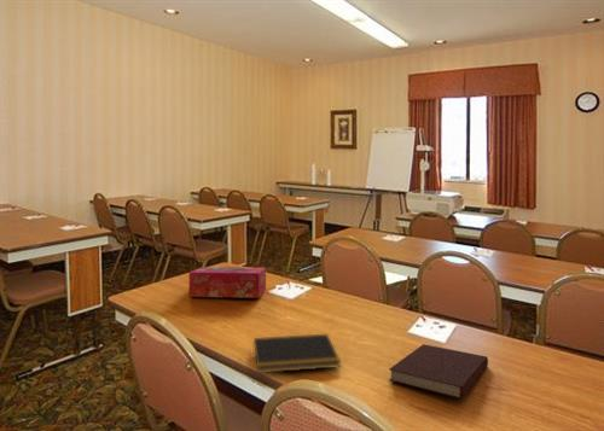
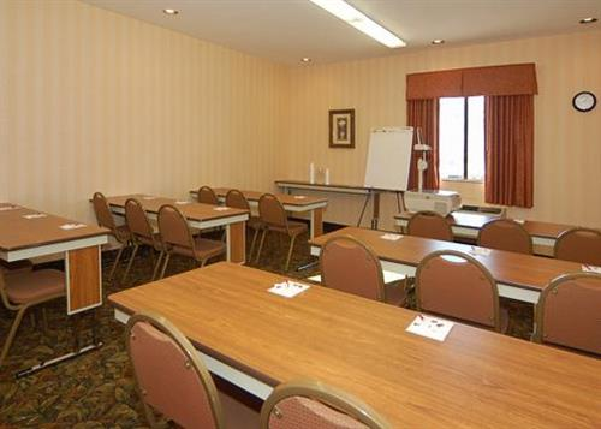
- tissue box (228, 281)
- notebook (440, 368)
- notepad (295, 351)
